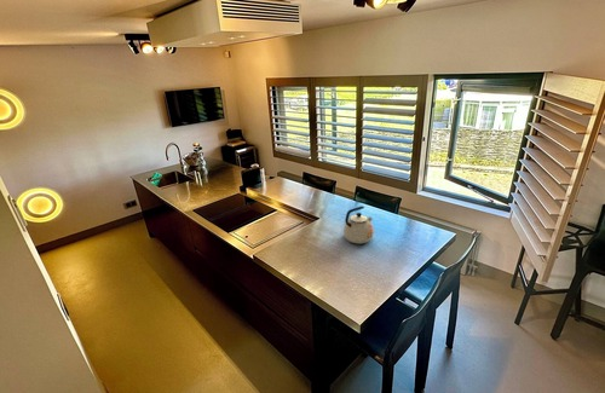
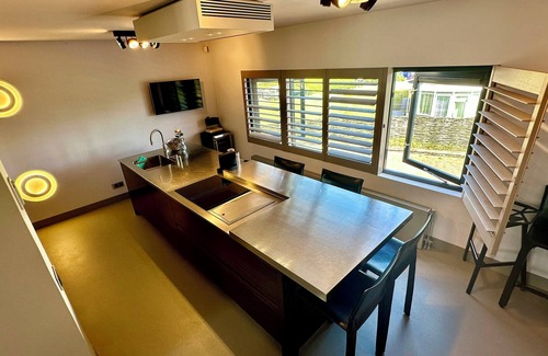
- kettle (358, 222)
